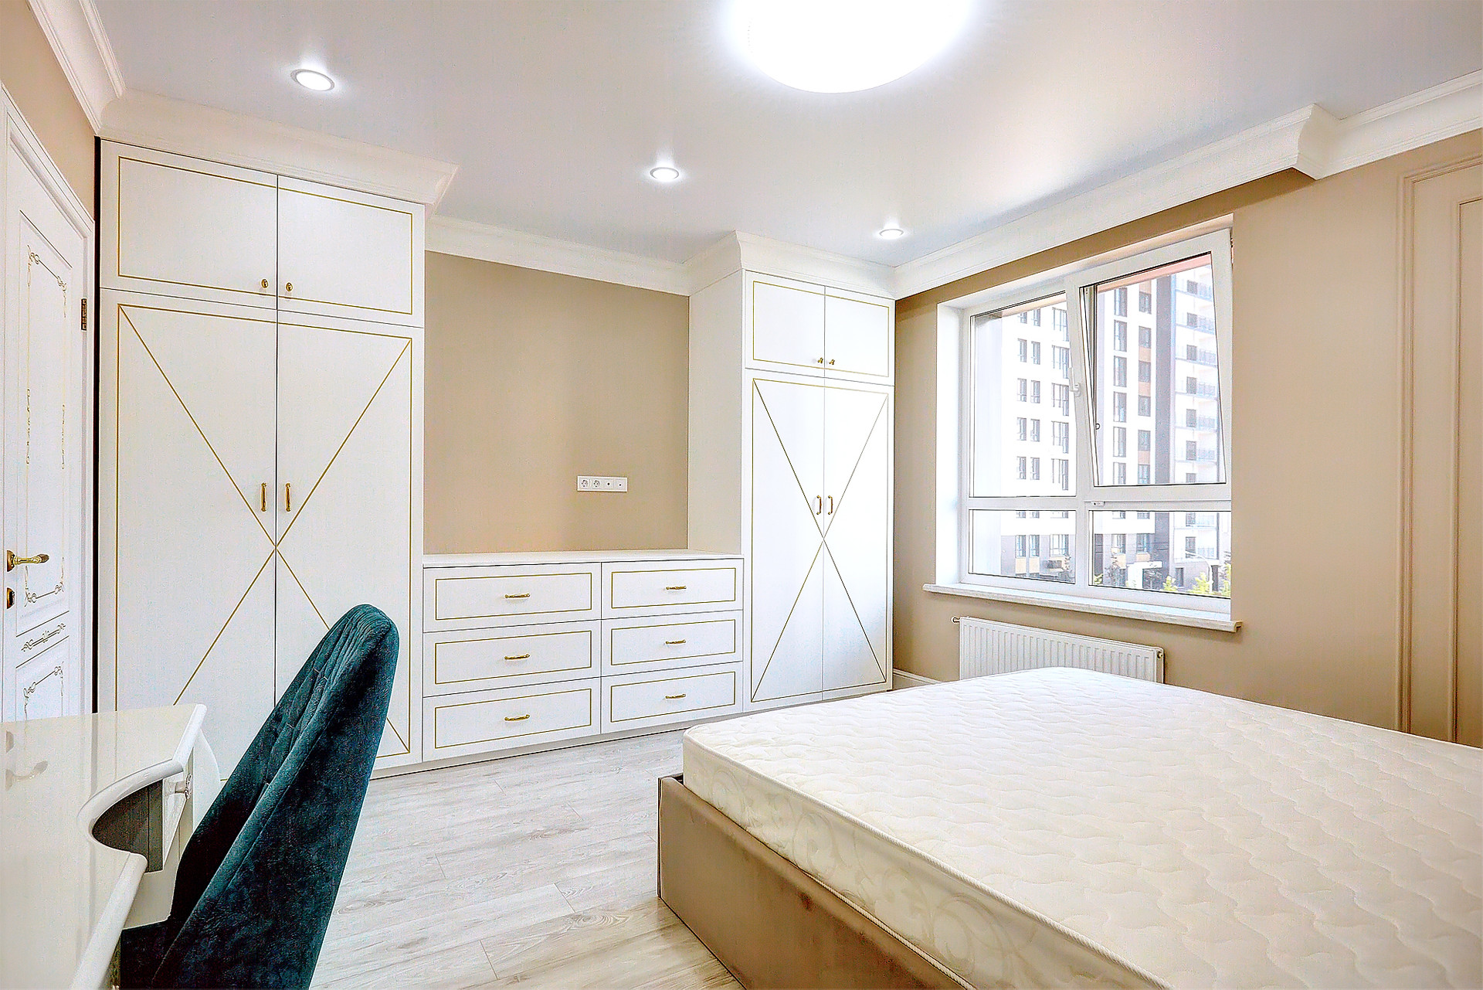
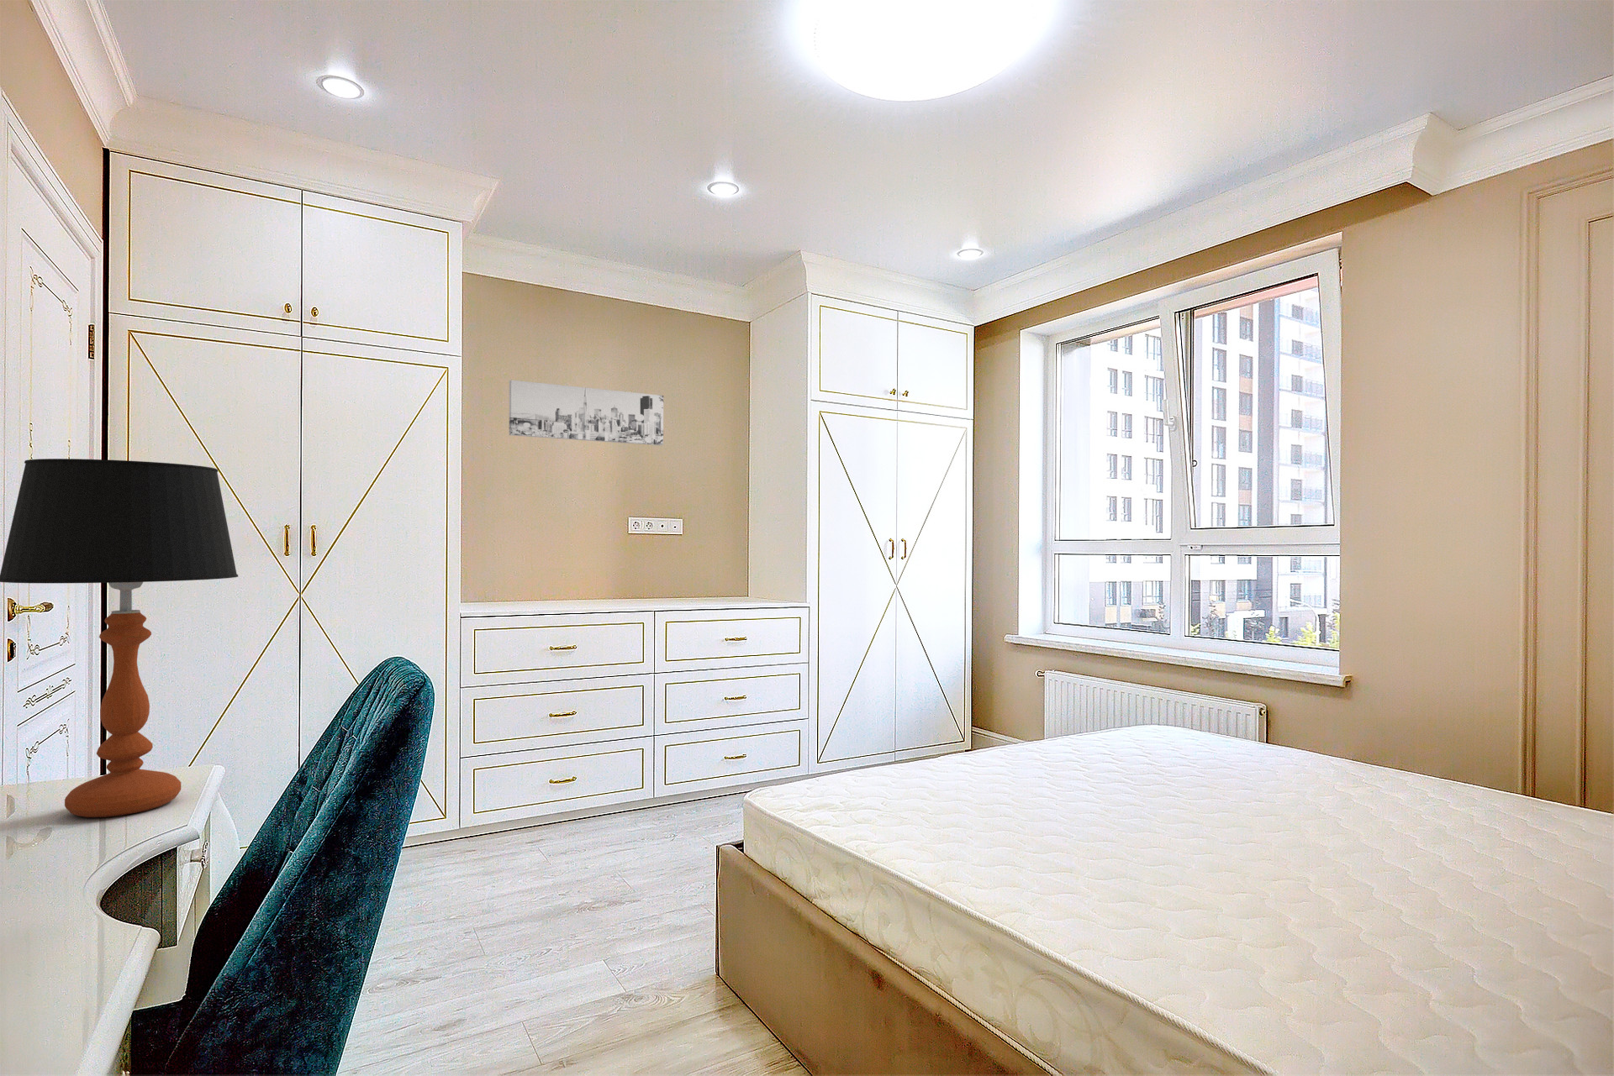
+ table lamp (125, 635)
+ wall art (589, 414)
